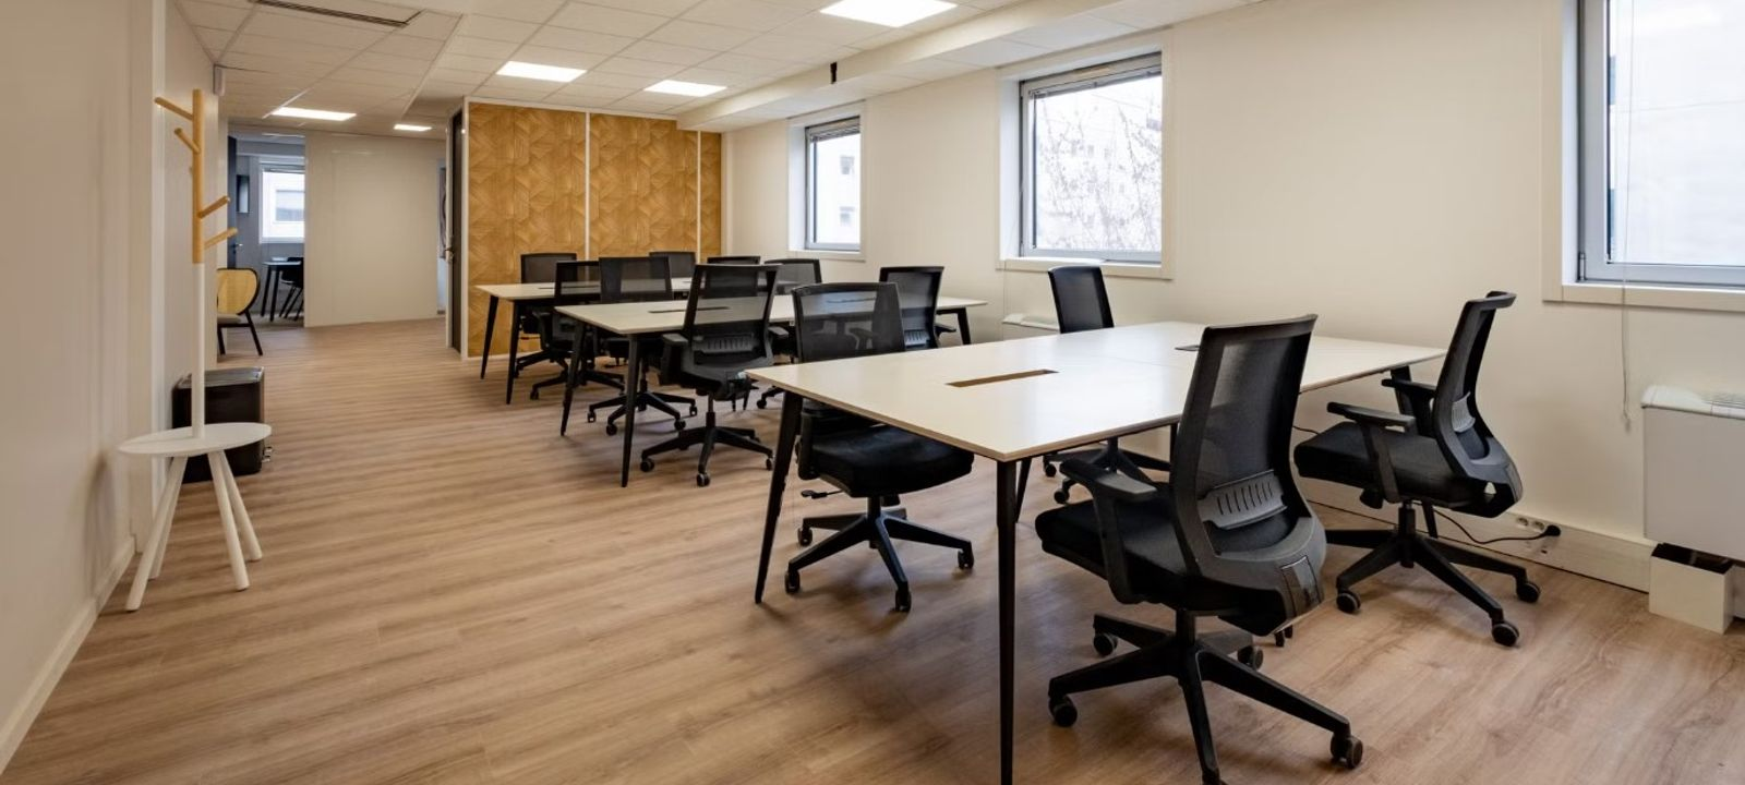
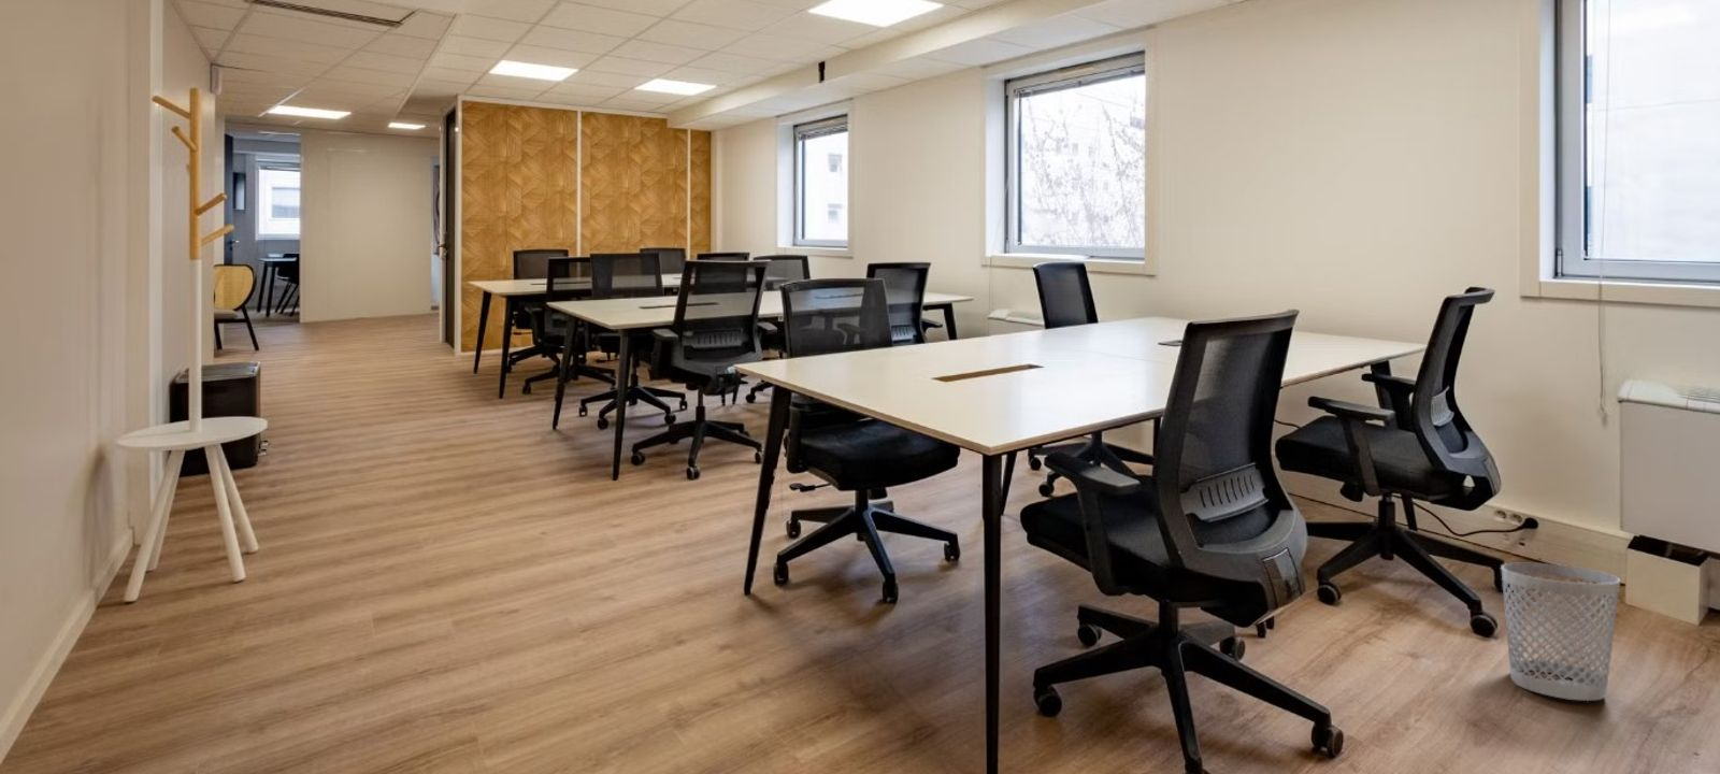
+ wastebasket (1558, 629)
